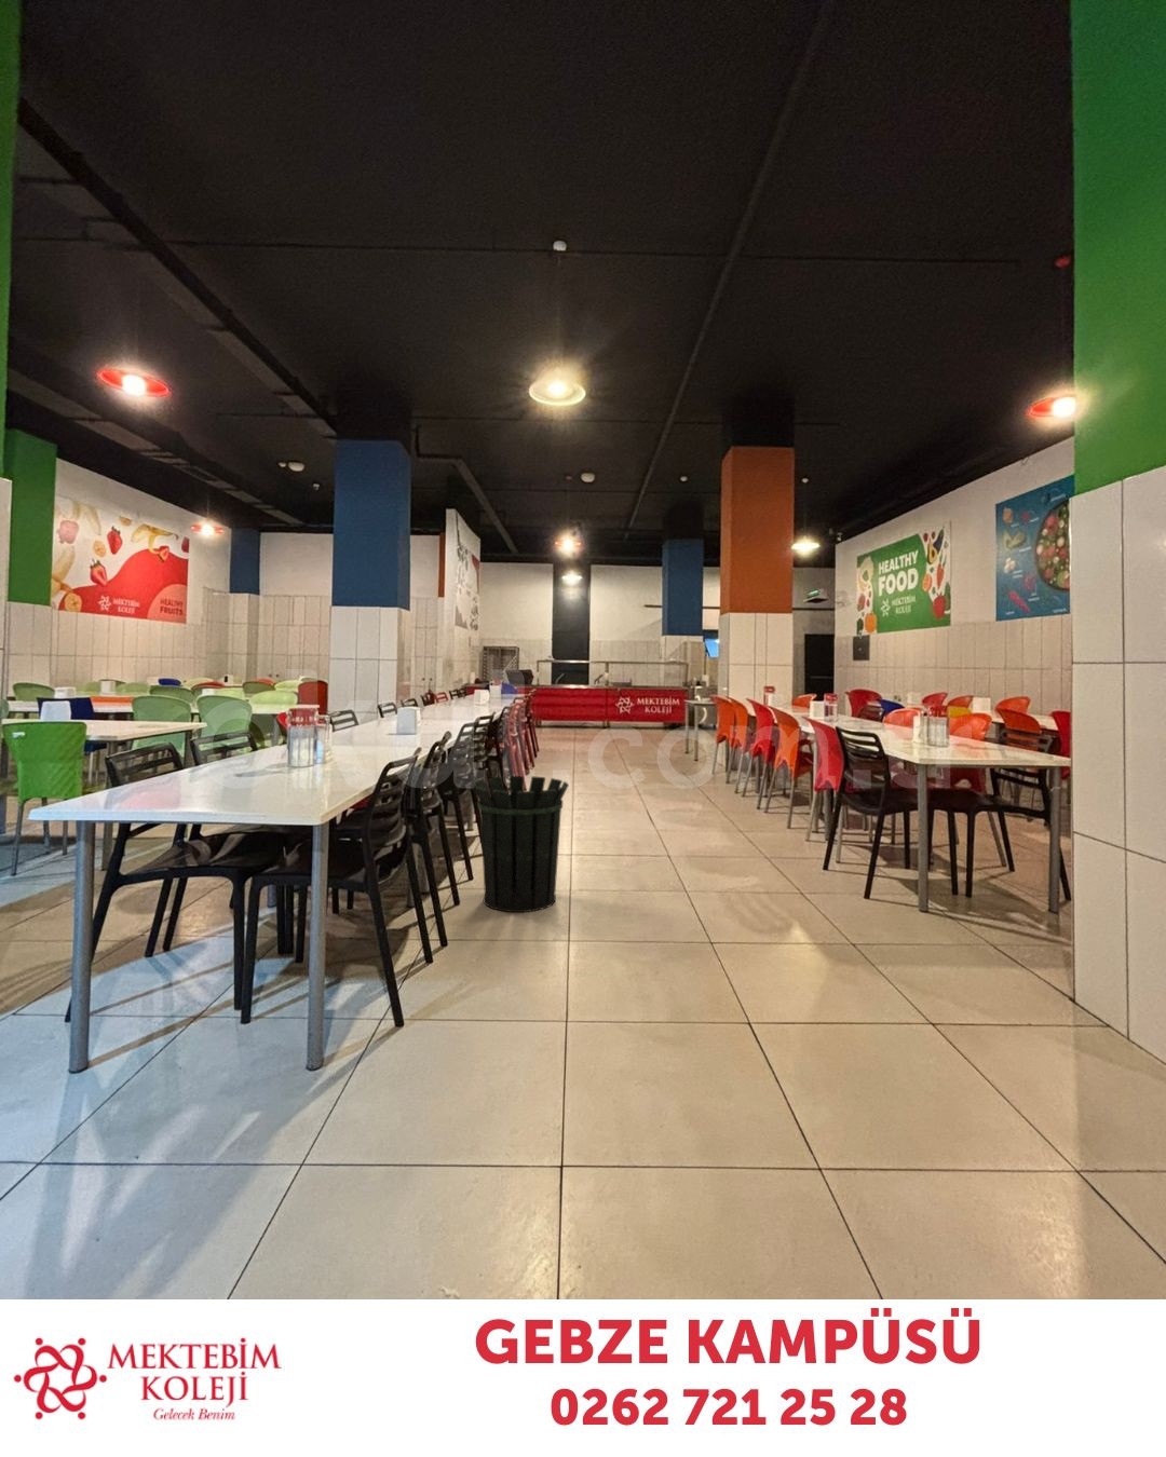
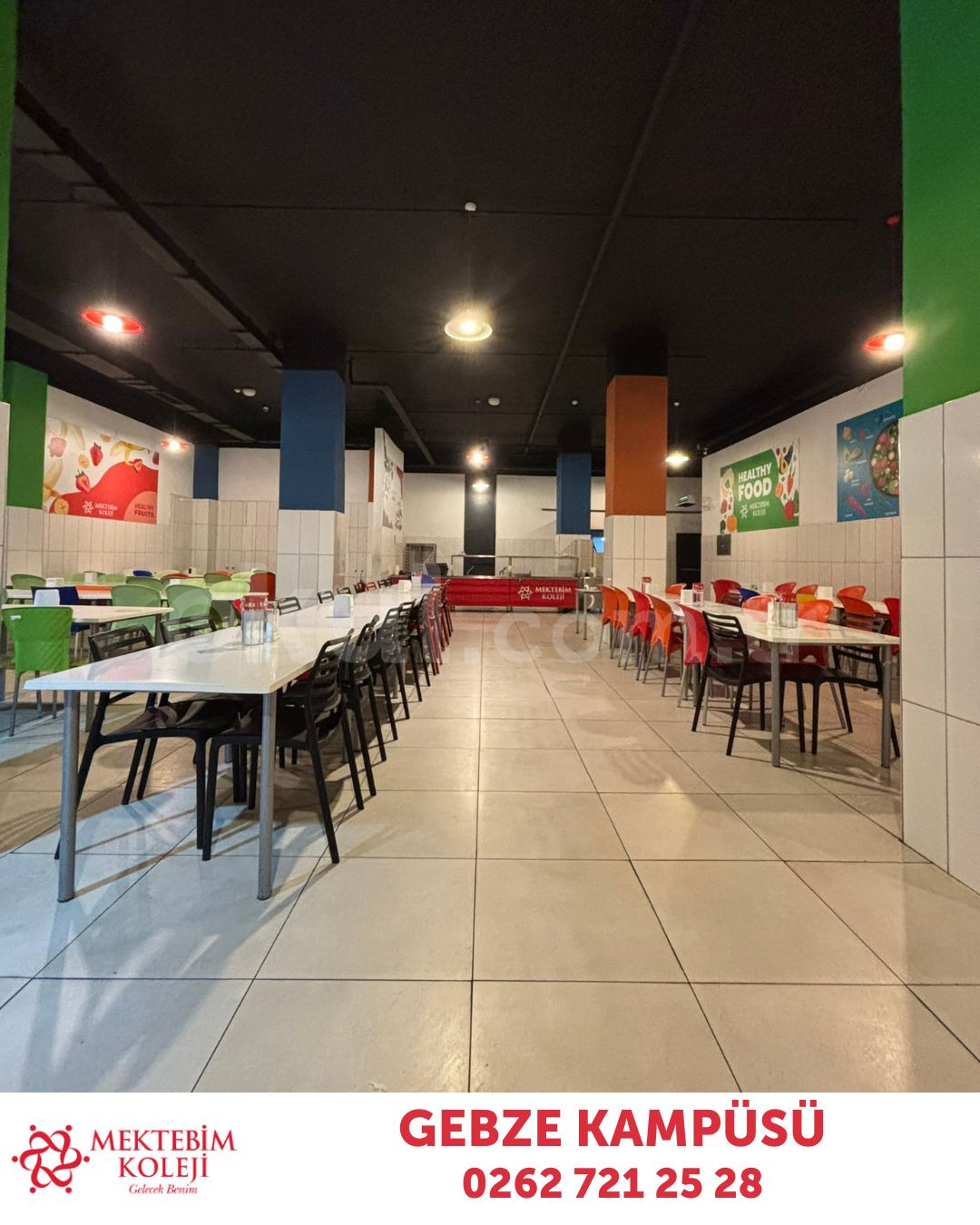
- waste bin (519, 842)
